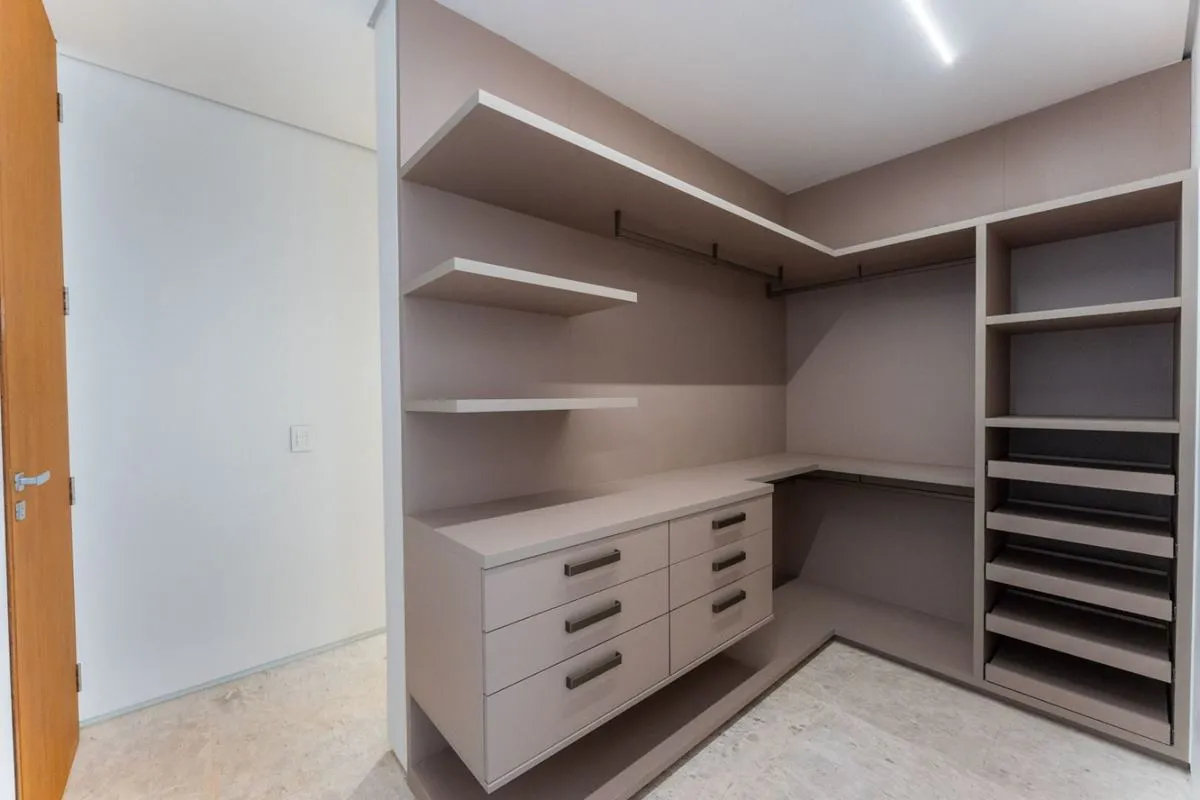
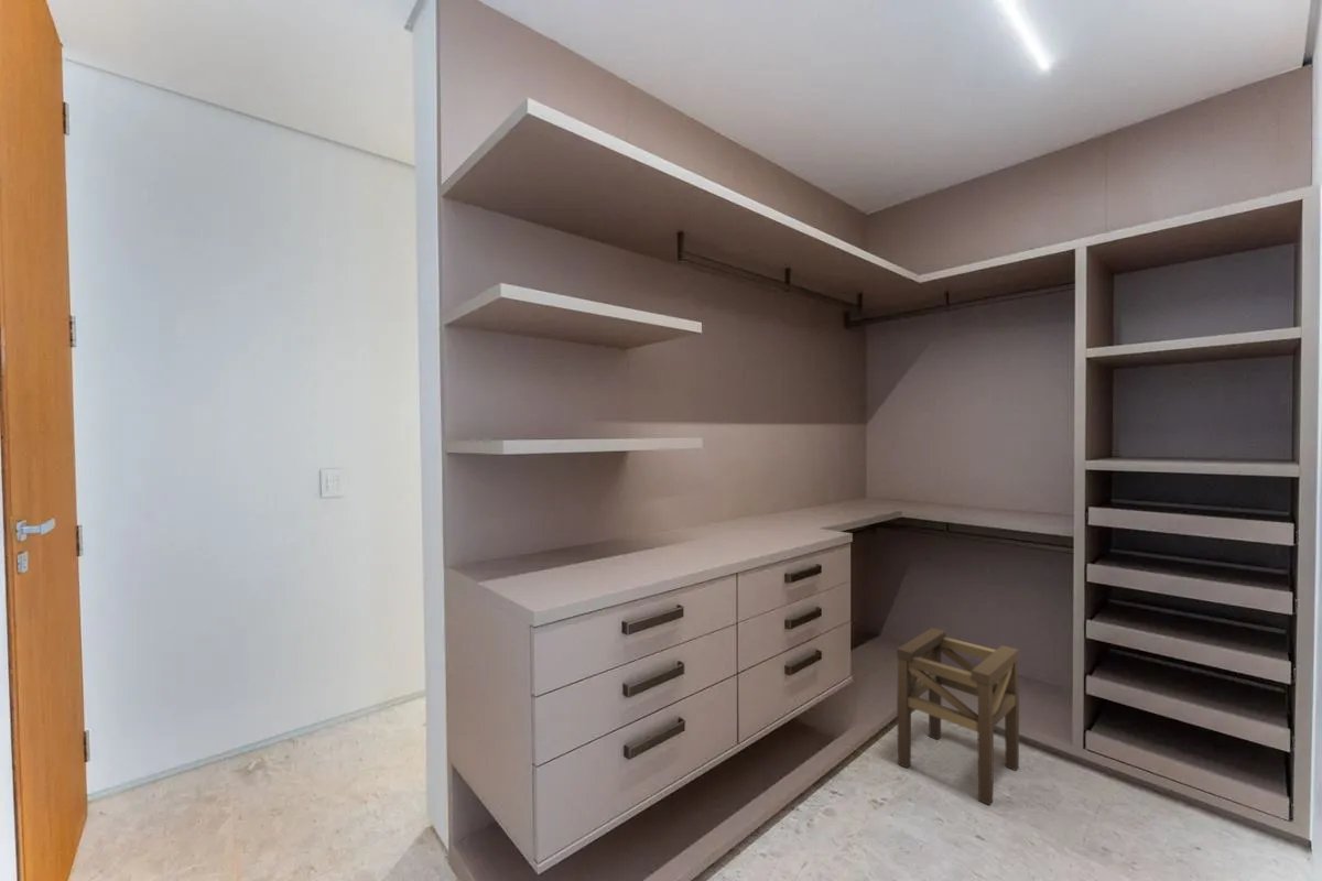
+ stool (957, 707)
